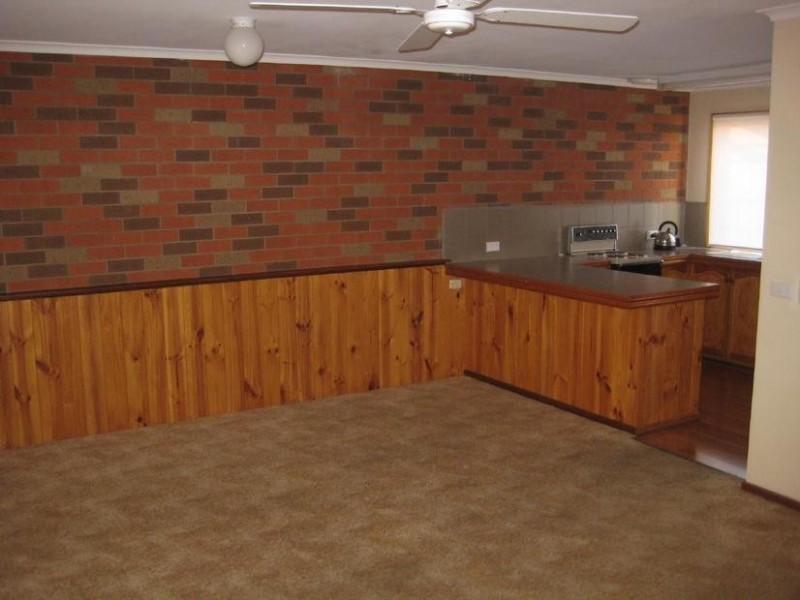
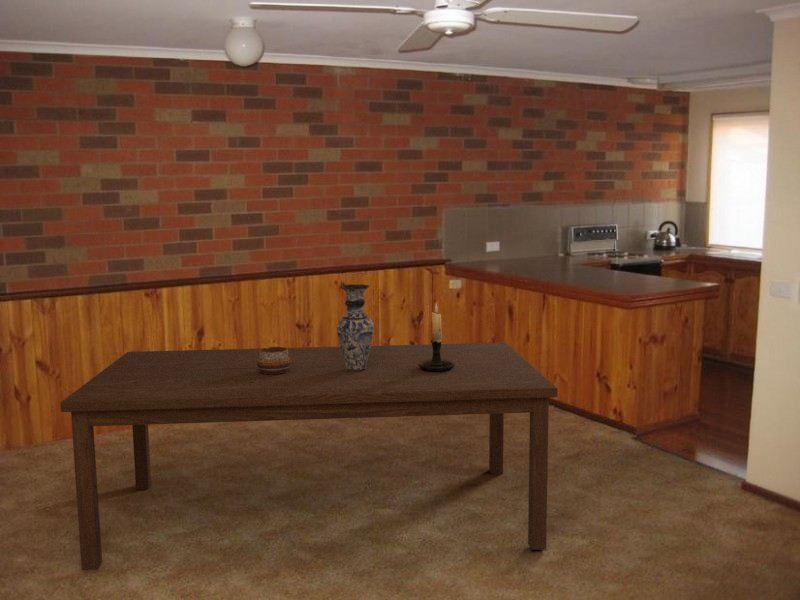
+ candle holder (436, 334)
+ vase (355, 327)
+ dining table (319, 418)
+ decorative bowl (274, 360)
